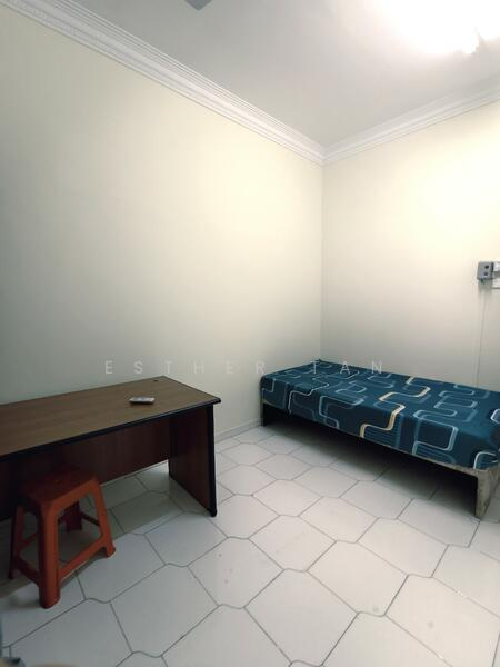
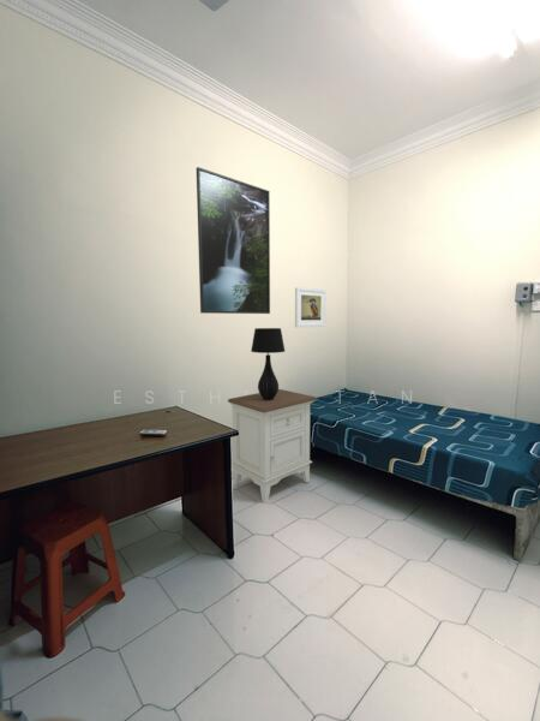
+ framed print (311, 308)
+ table lamp (268, 363)
+ nightstand (272, 441)
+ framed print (236, 248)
